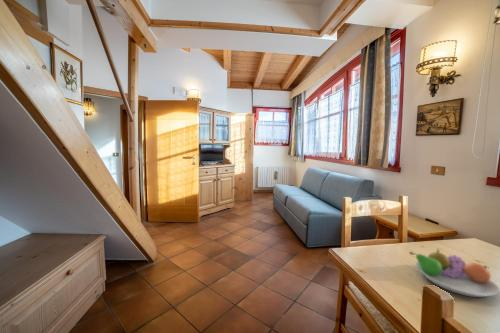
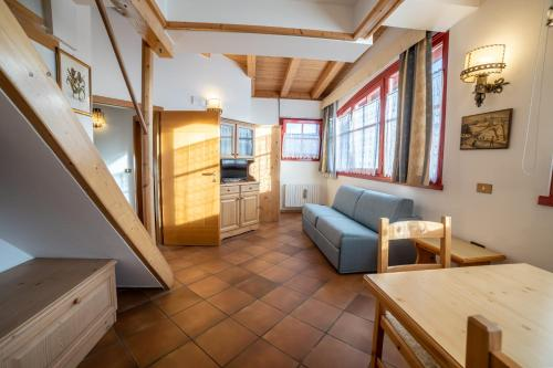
- fruit bowl (450, 268)
